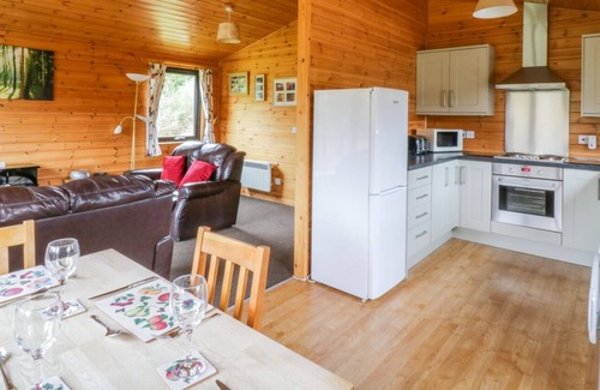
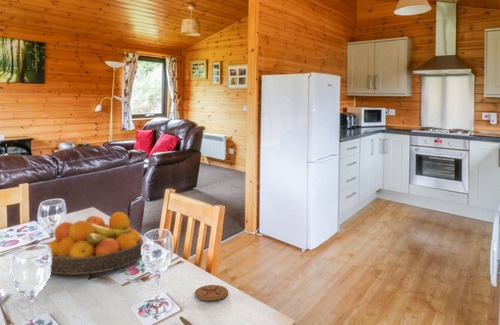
+ coaster (211, 292)
+ fruit bowl (93, 236)
